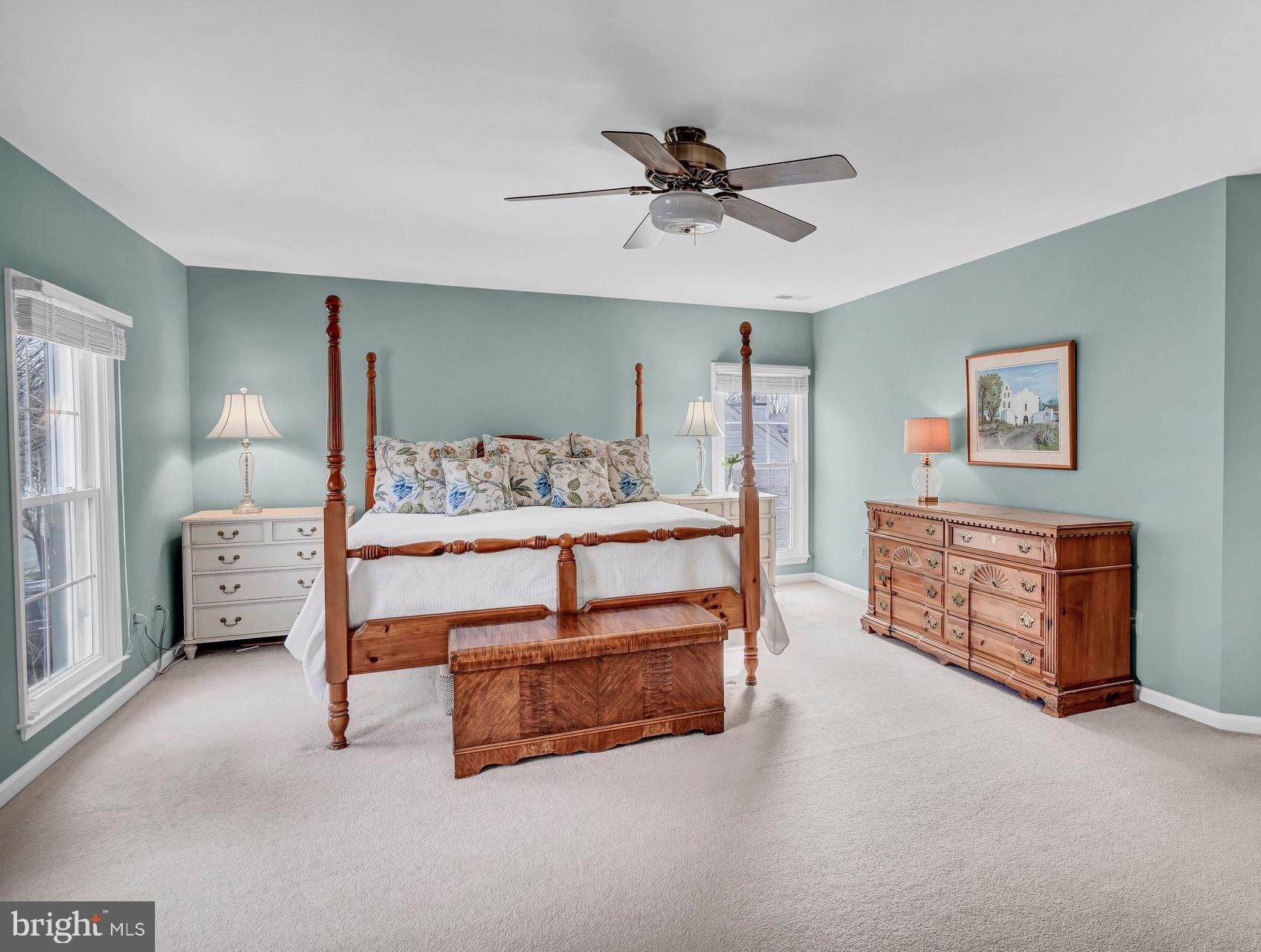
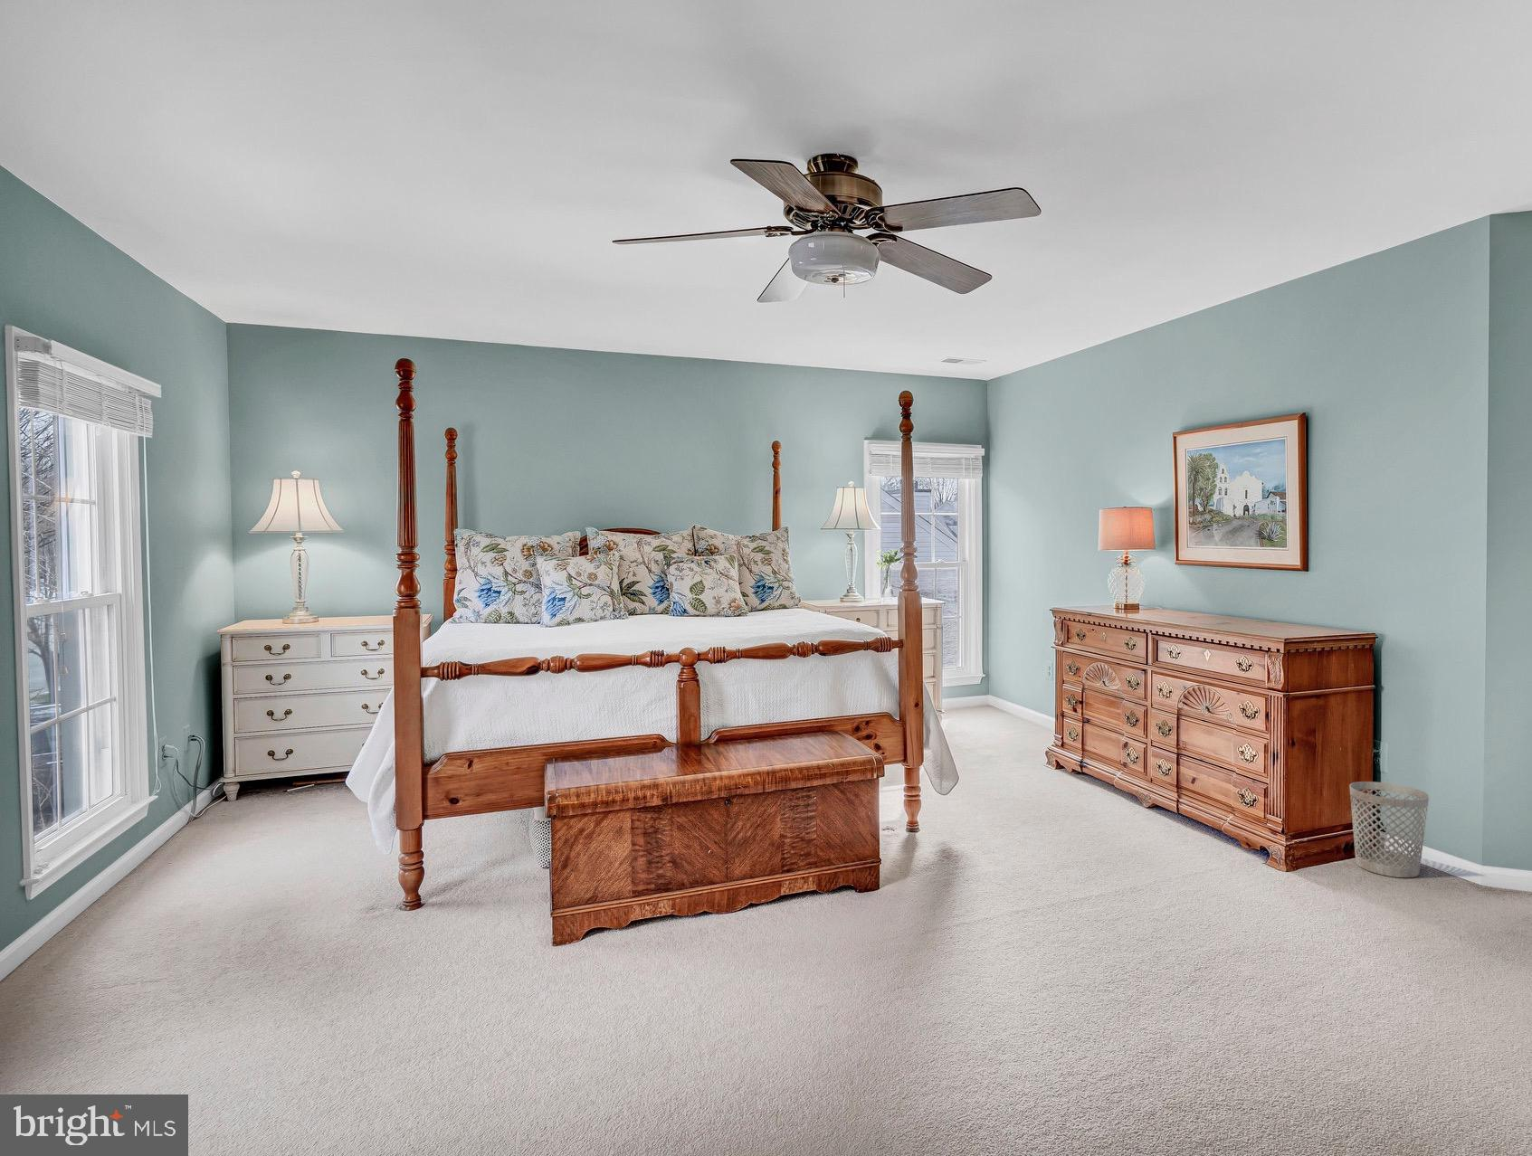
+ wastebasket (1387, 831)
